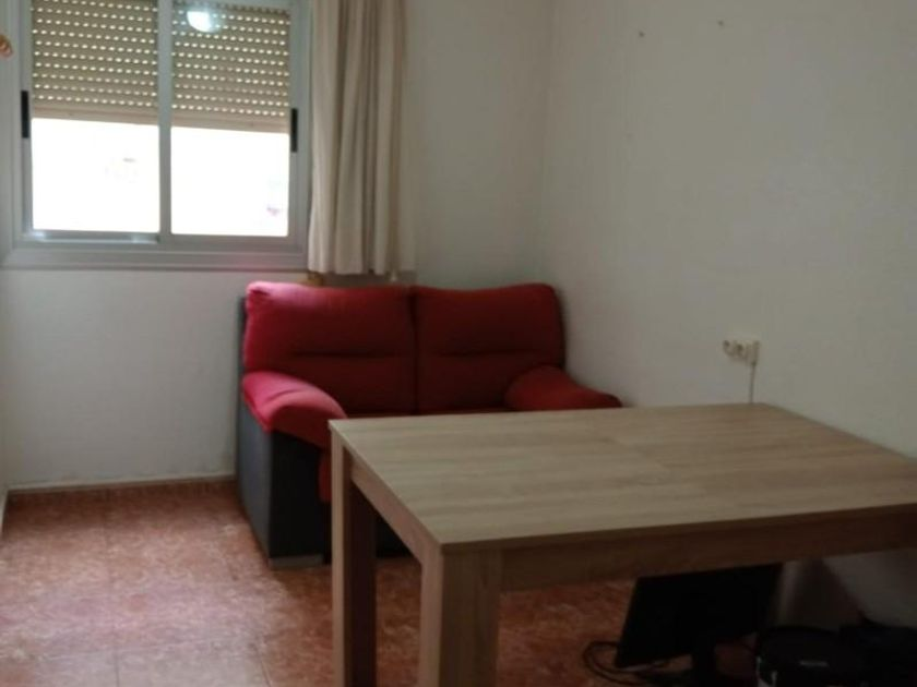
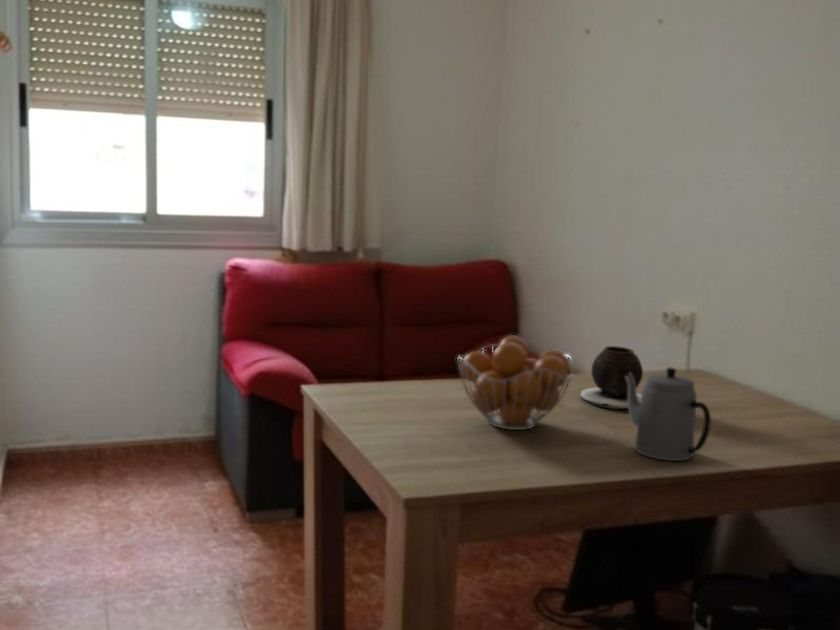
+ teapot (664, 409)
+ fruit basket (514, 381)
+ vase (616, 374)
